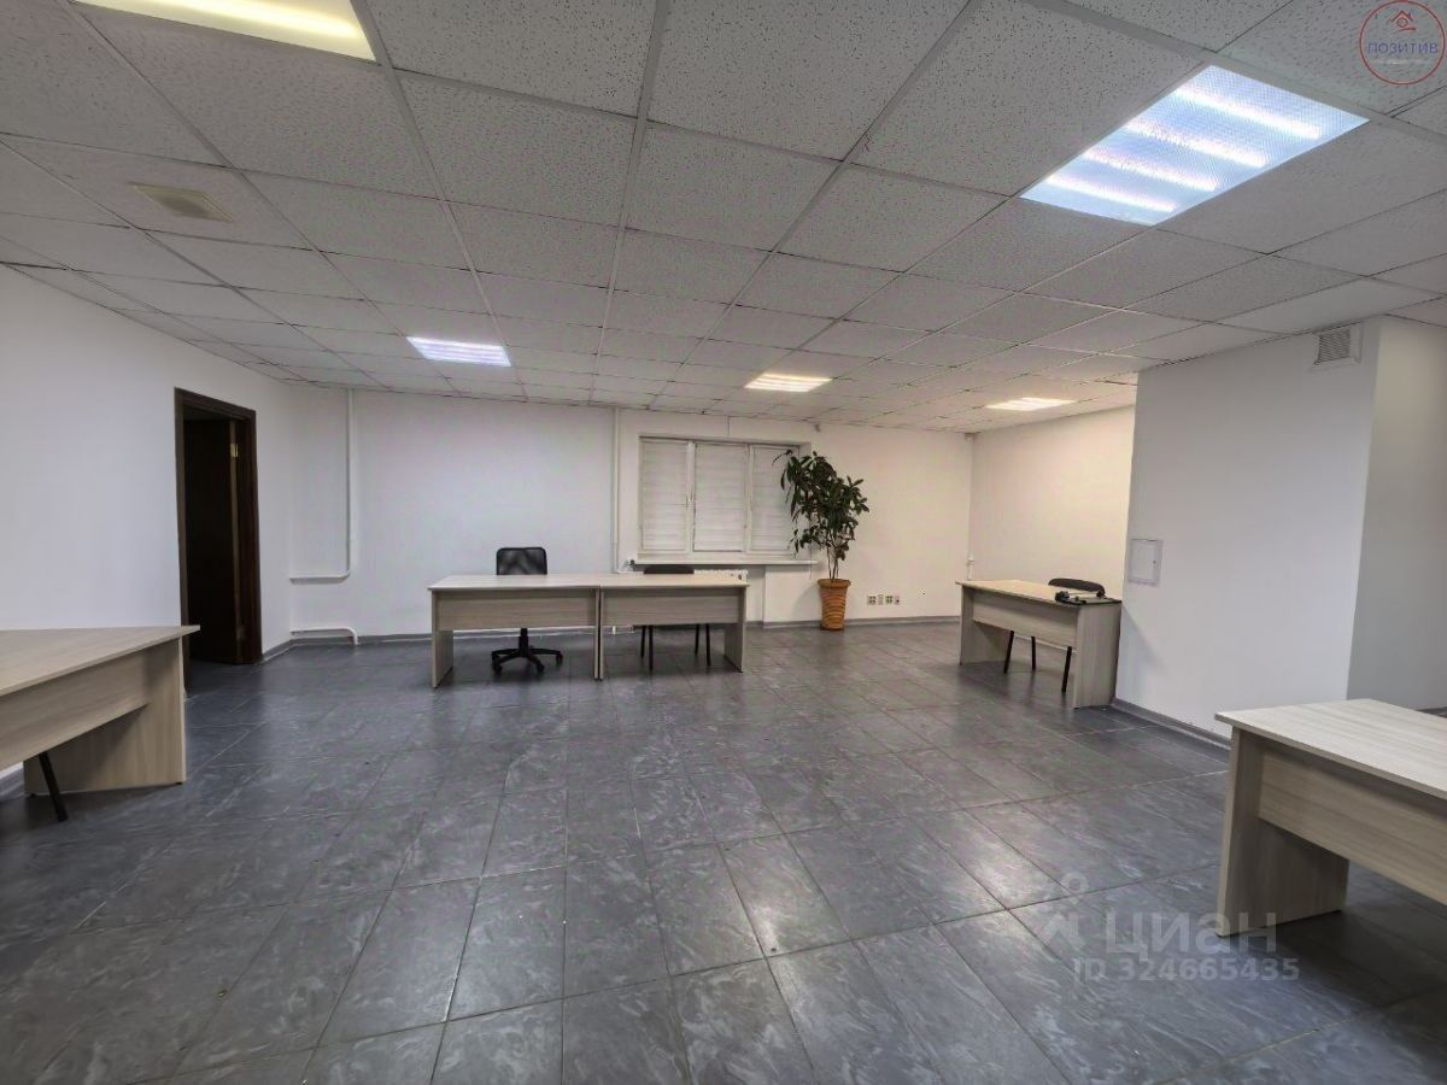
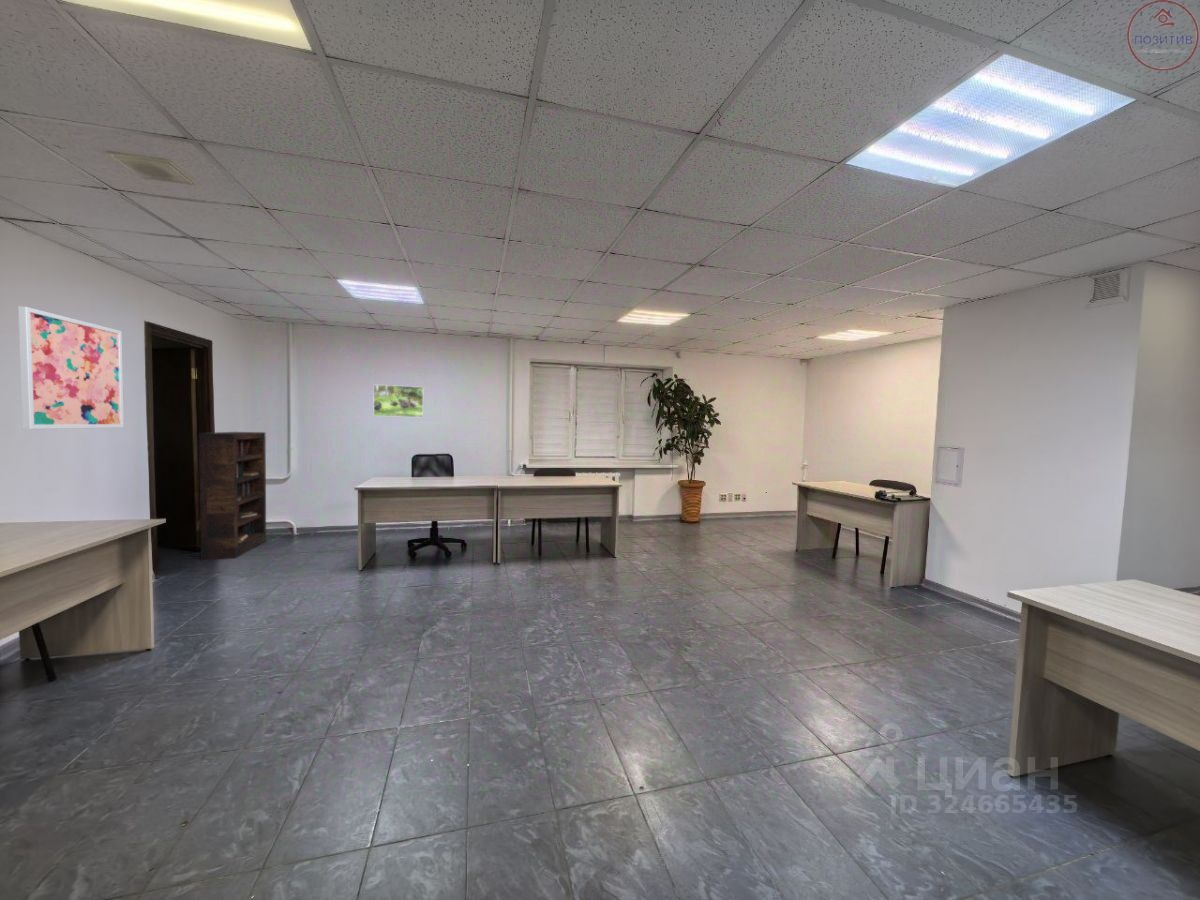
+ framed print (398, 401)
+ wall art (77, 374)
+ bookcase (235, 491)
